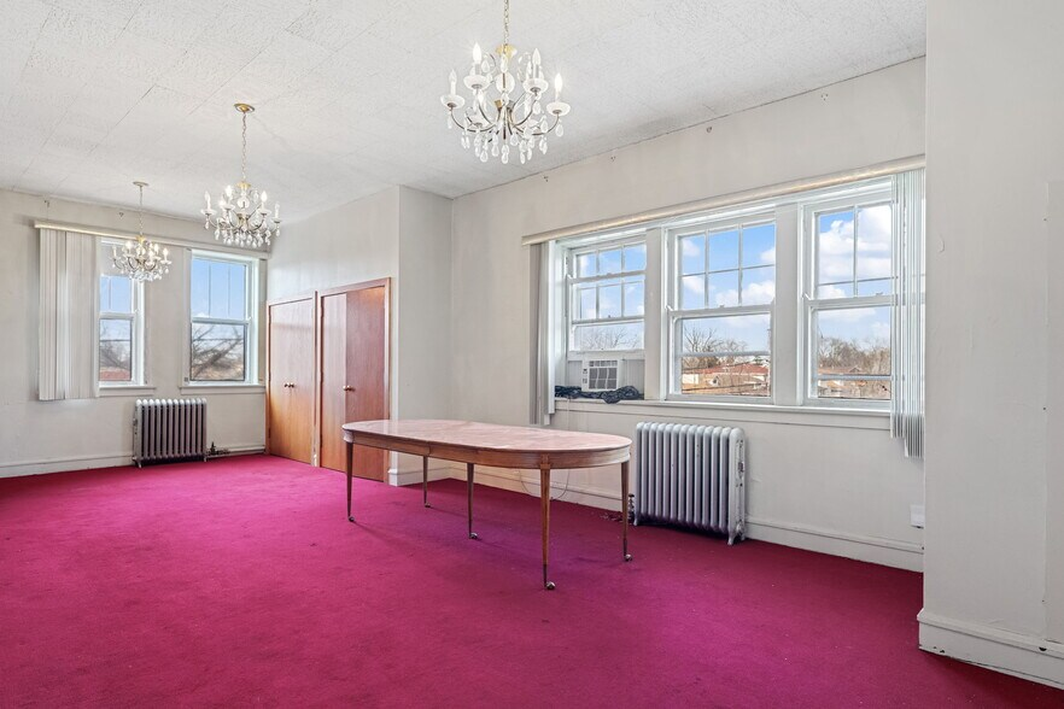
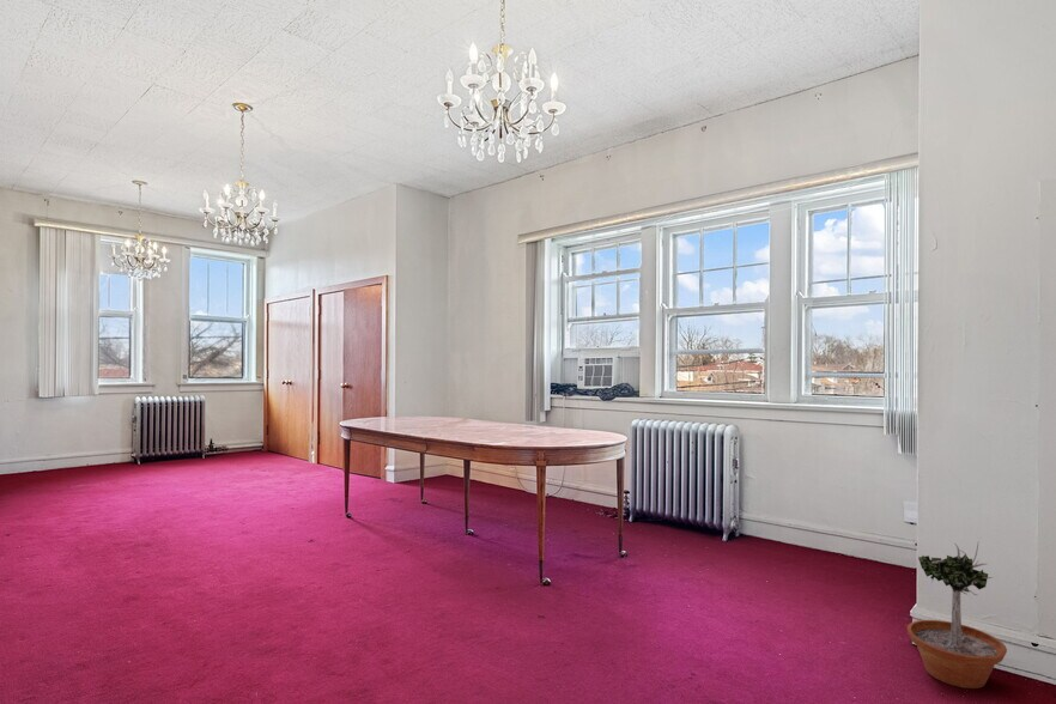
+ potted tree (954, 607)
